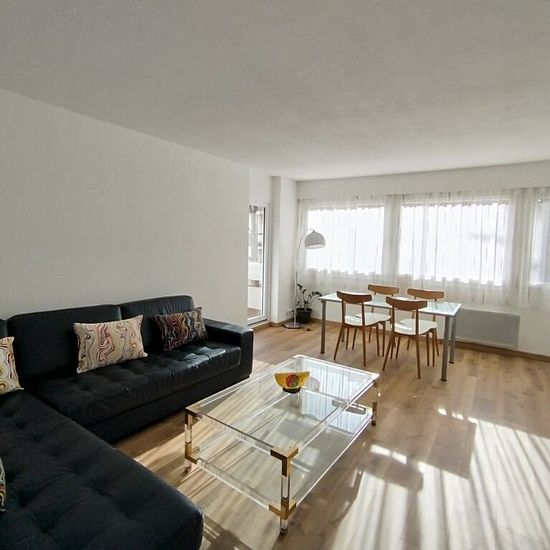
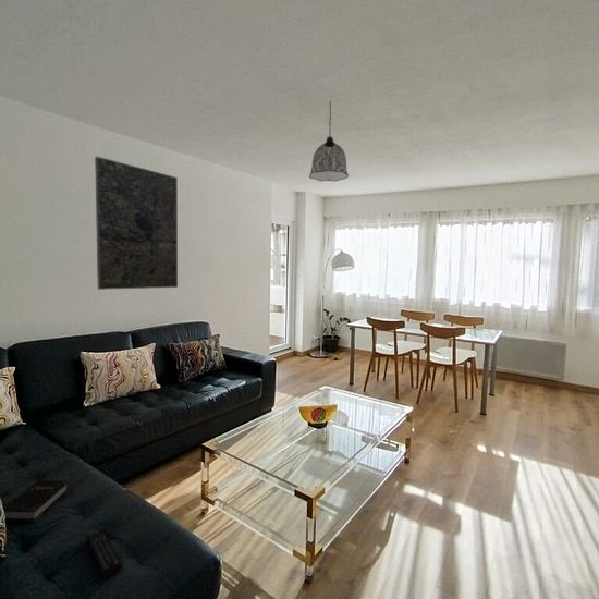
+ remote control (102, 551)
+ hardback book (36, 499)
+ pendant lamp (329, 138)
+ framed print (140, 229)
